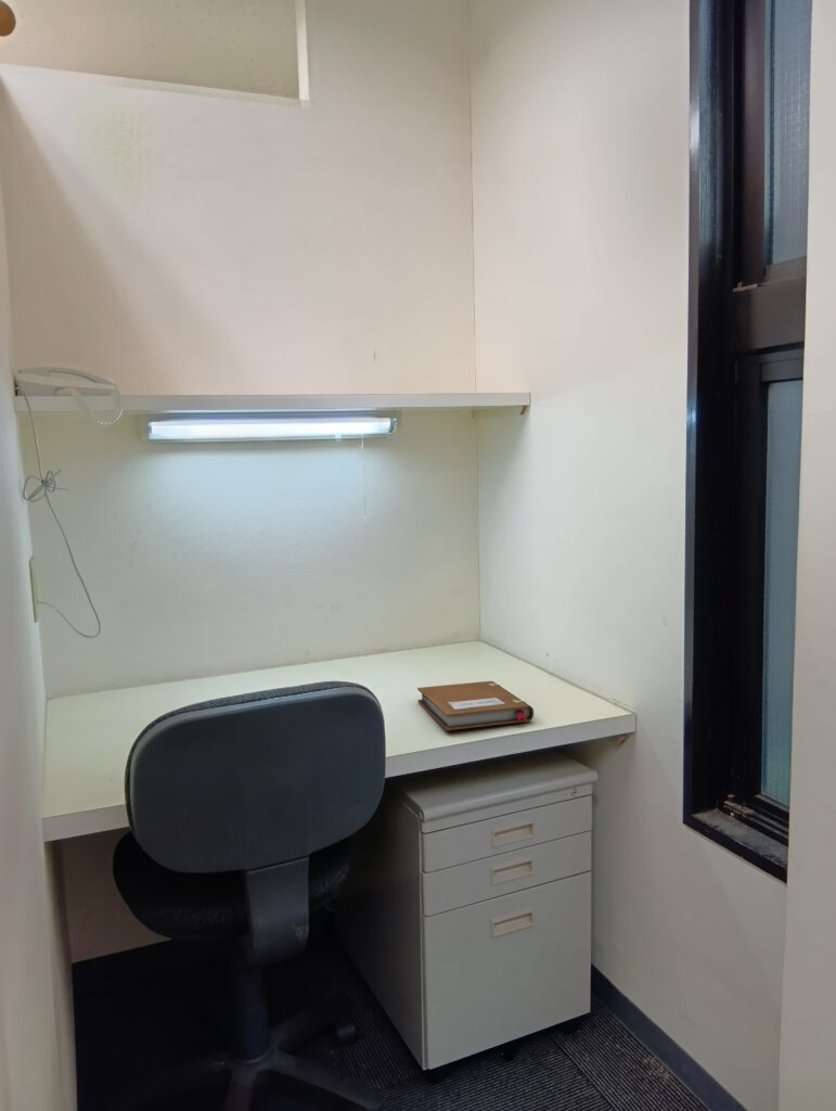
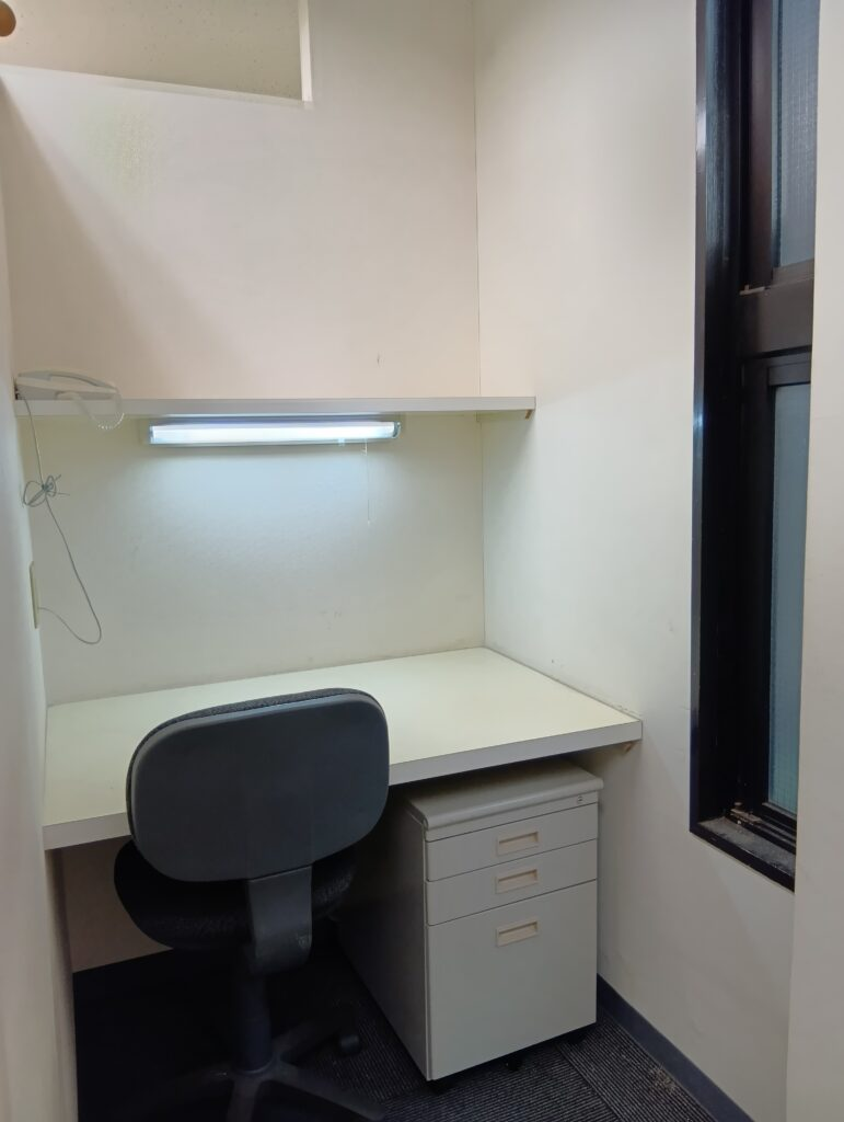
- notebook (474, 704)
